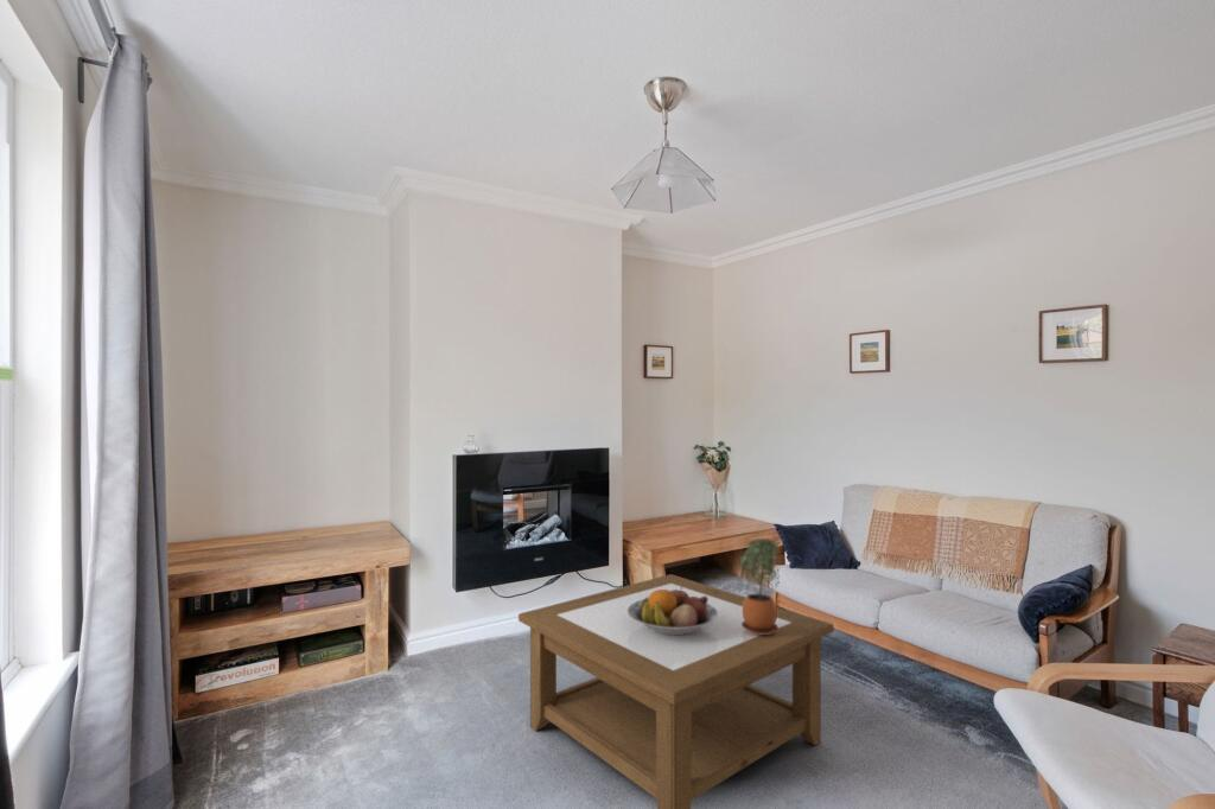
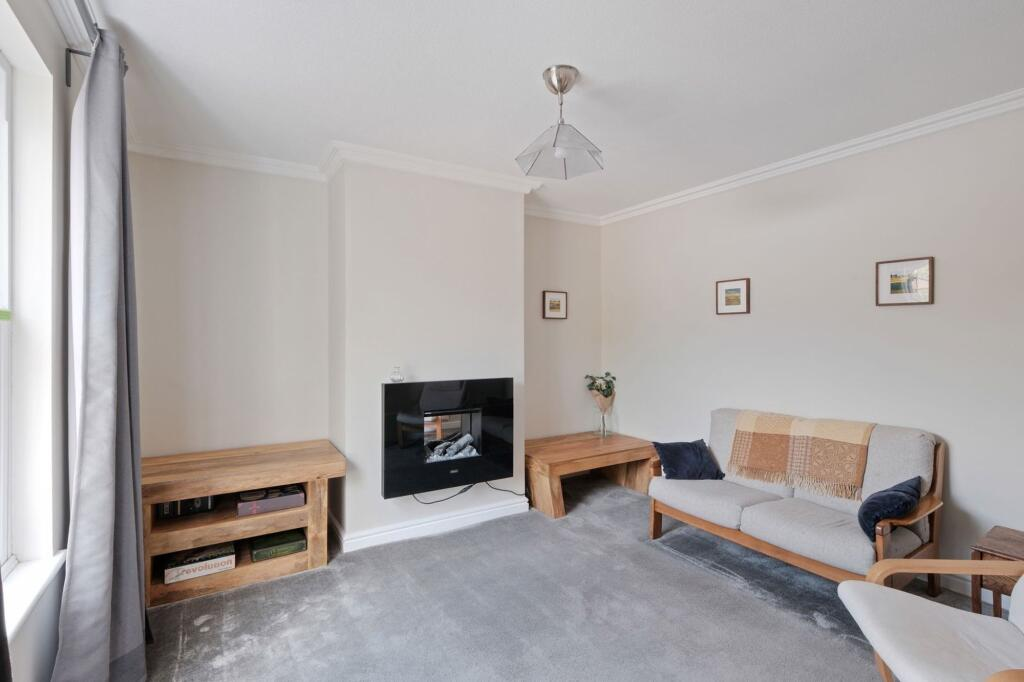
- fruit bowl (672, 606)
- potted plant (758, 584)
- coffee table (672, 676)
